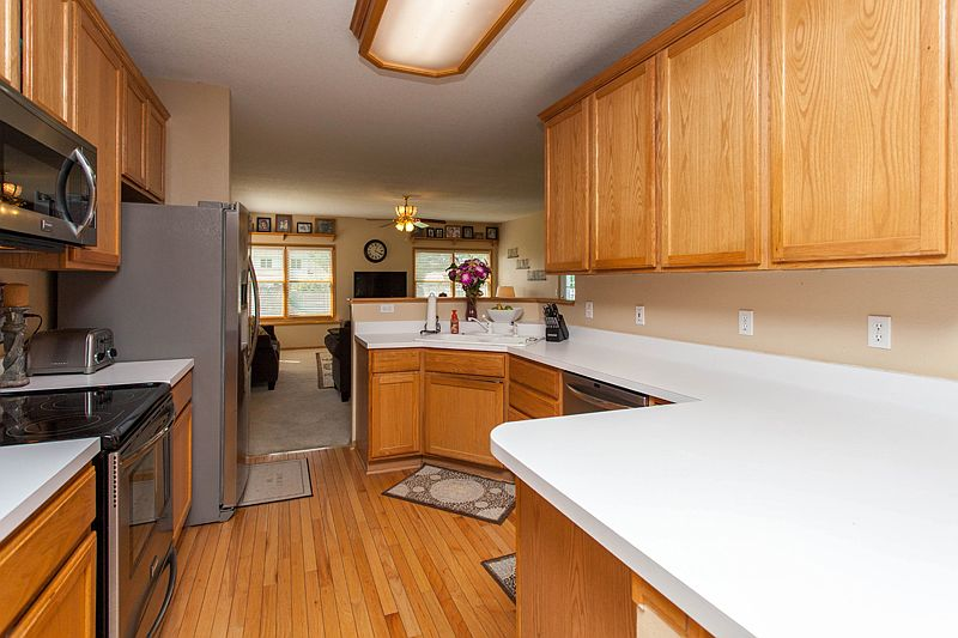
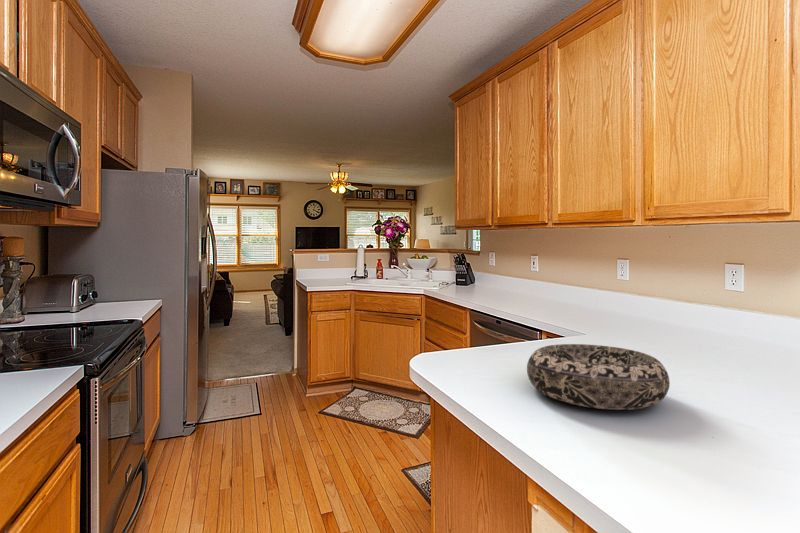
+ decorative bowl (593, 373)
